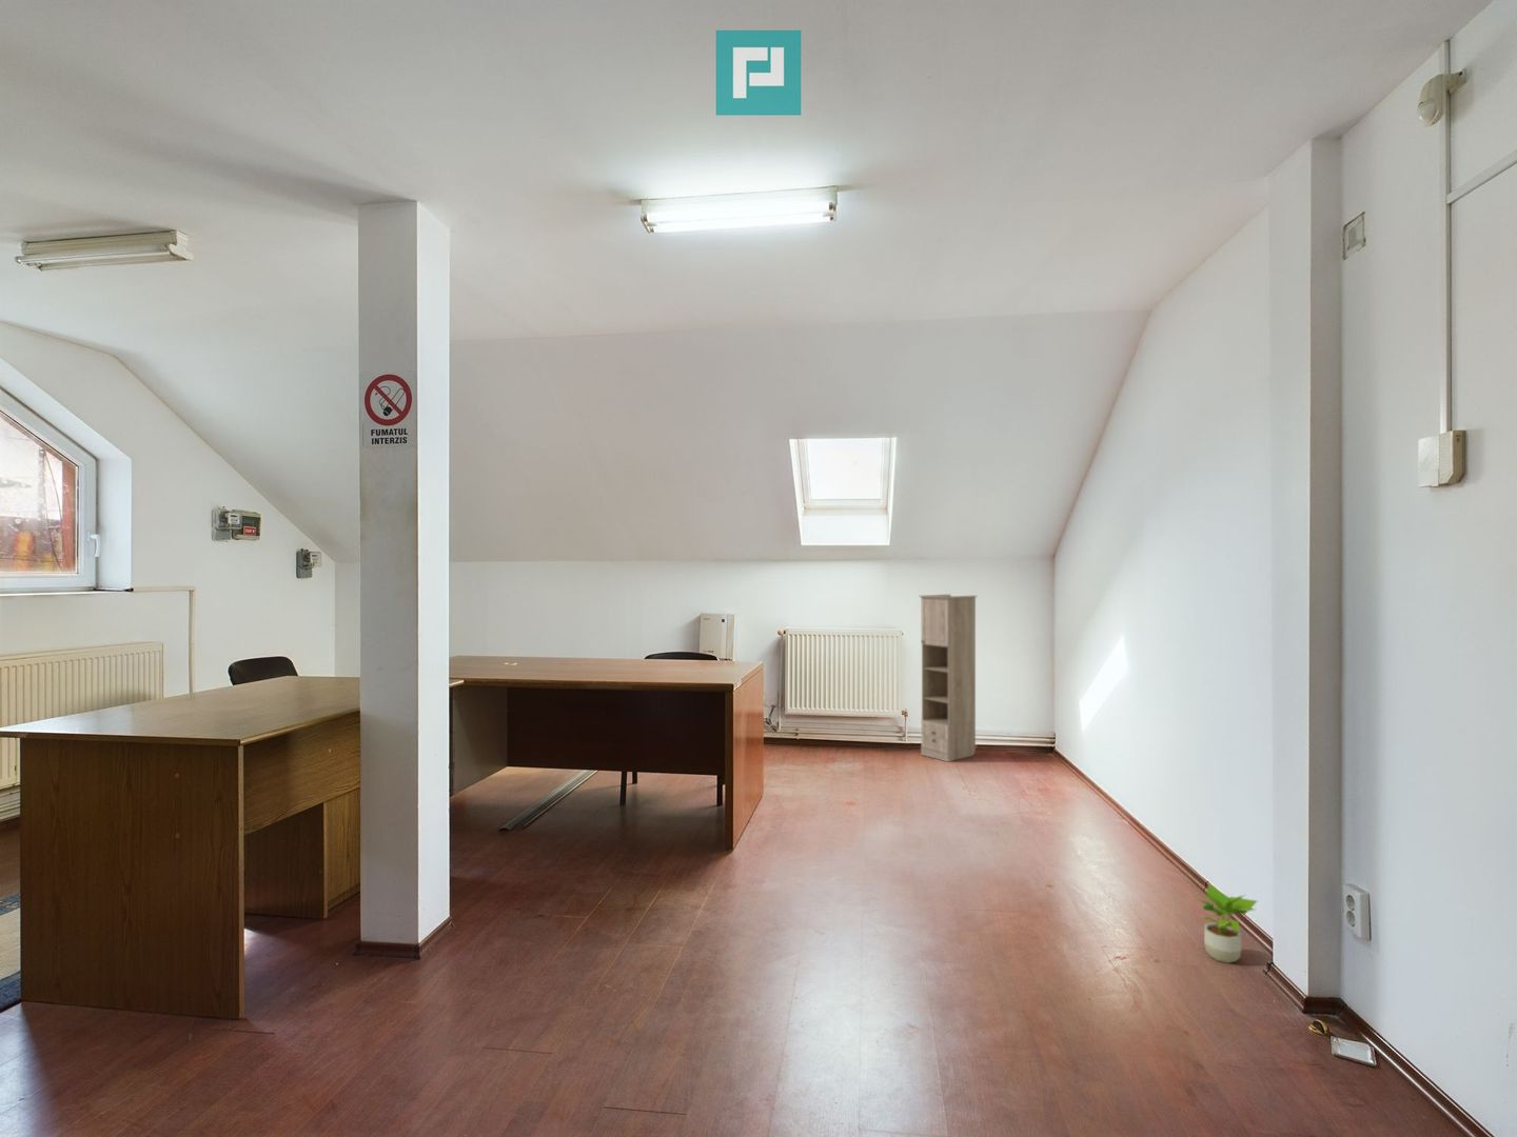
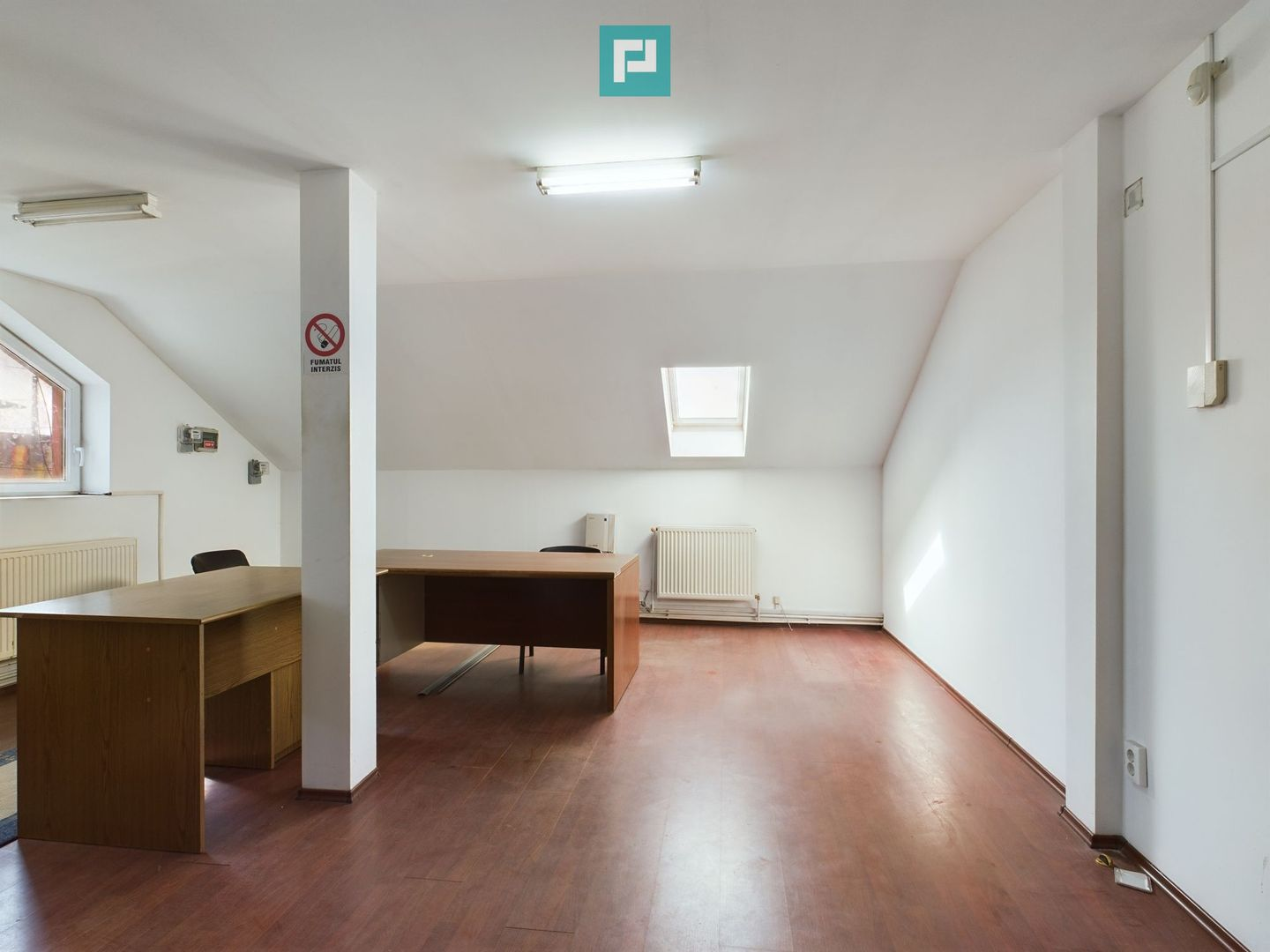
- potted plant (1228, 922)
- storage cabinet (947, 675)
